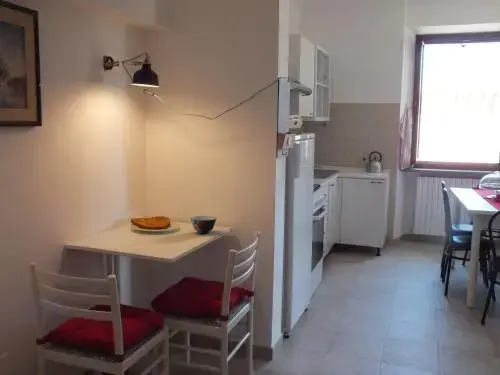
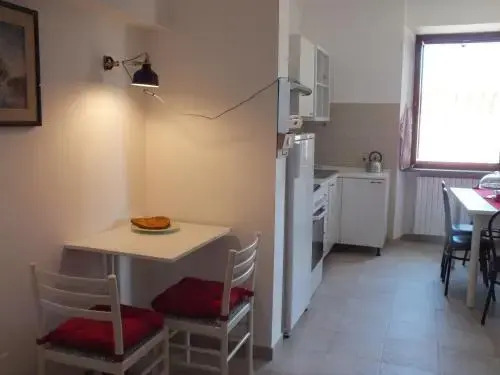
- soup bowl (203, 225)
